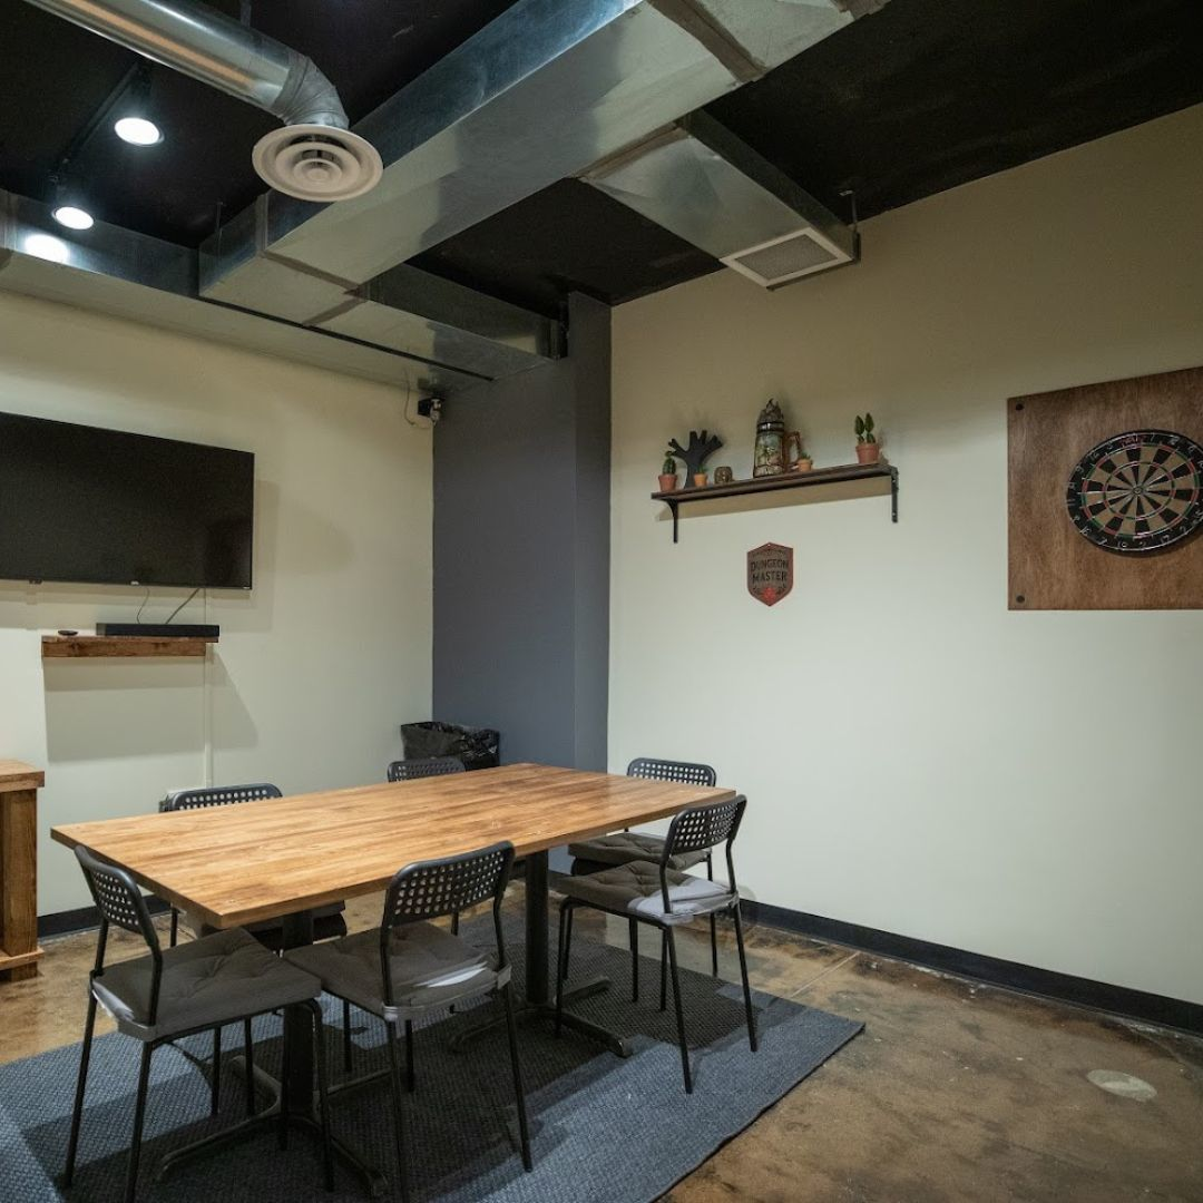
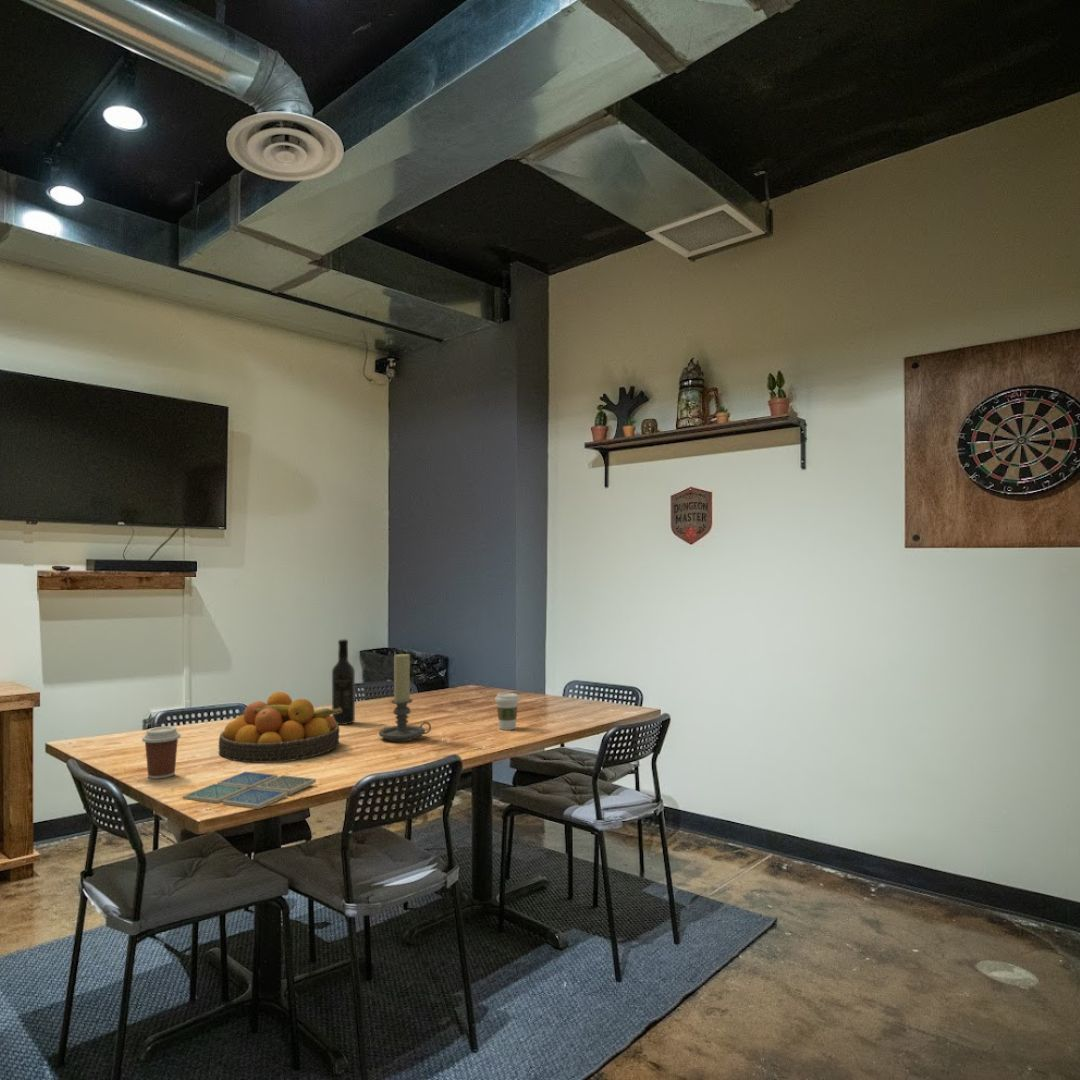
+ coffee cup (161, 752)
+ candle holder (406, 695)
+ coffee cup (507, 711)
+ wine bottle (343, 681)
+ fruit bowl (280, 722)
+ drink coaster (251, 789)
